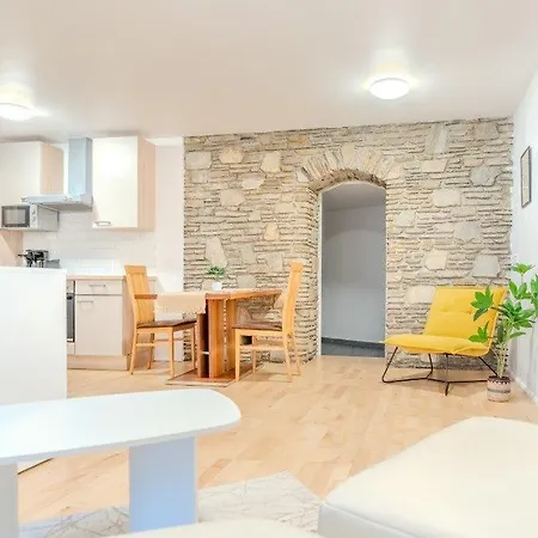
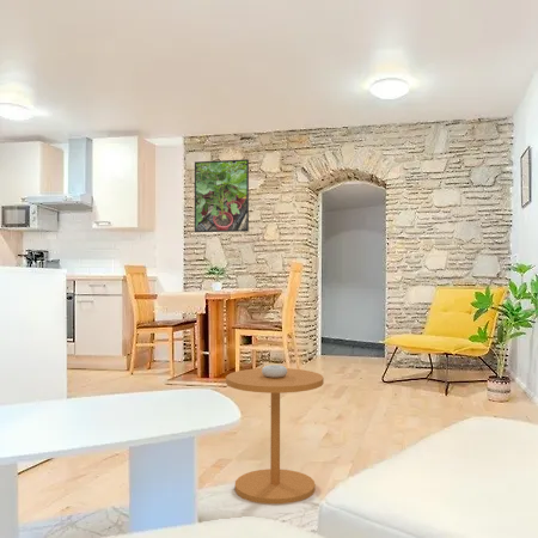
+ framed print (221, 196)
+ side table (274, 427)
